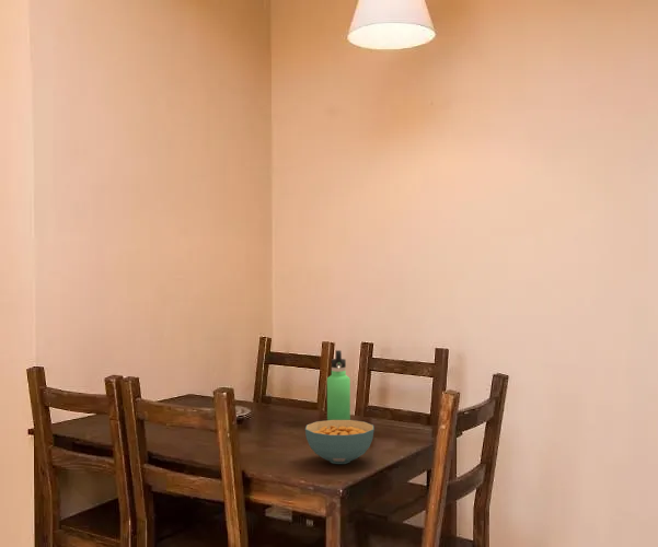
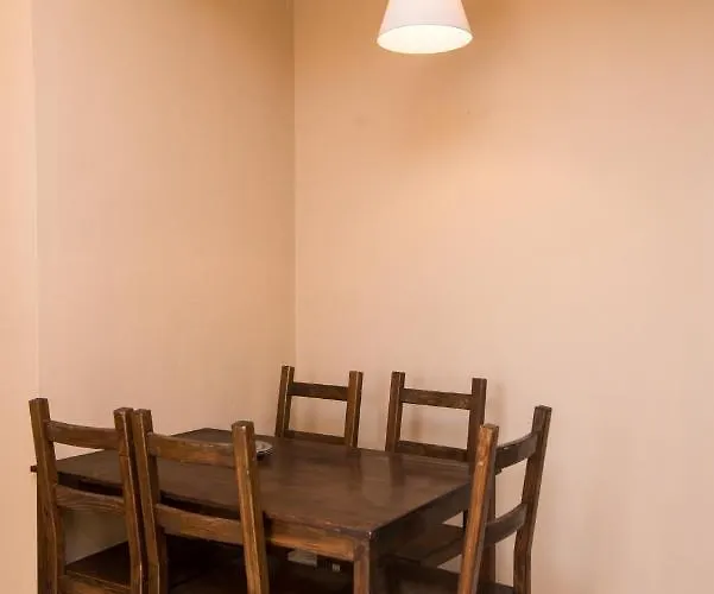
- cereal bowl (339, 444)
- thermos bottle (338, 393)
